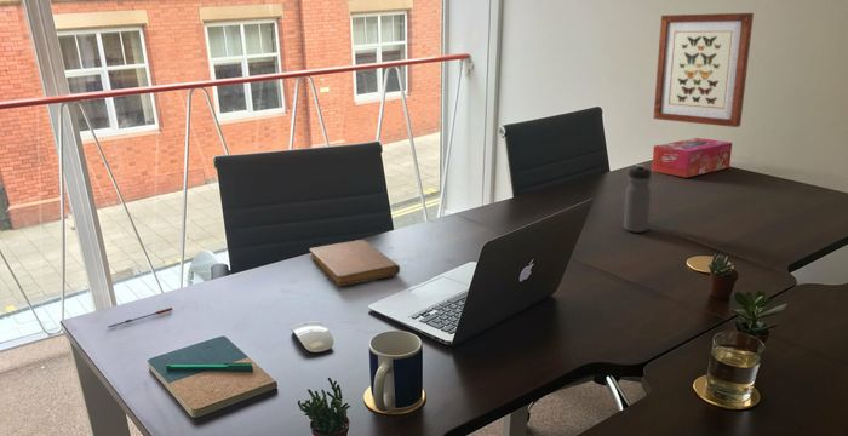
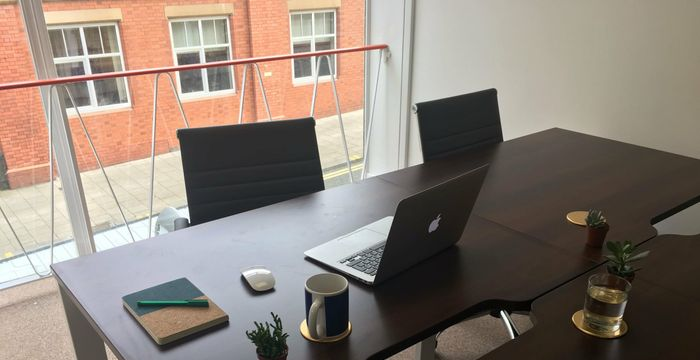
- water bottle (637, 196)
- wall art (699, 69)
- pen (141, 317)
- tissue box (692, 156)
- notebook (353, 260)
